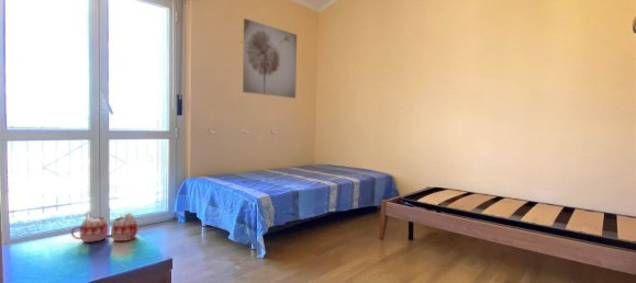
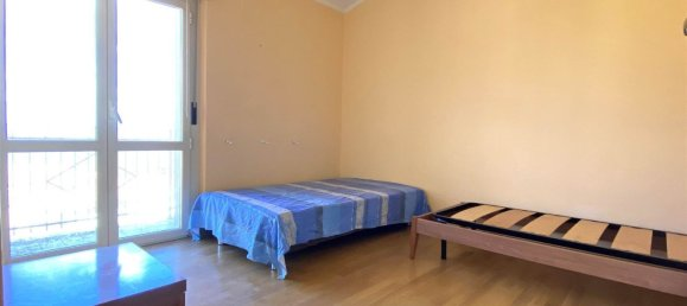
- wall art (271, 61)
- mug (105, 226)
